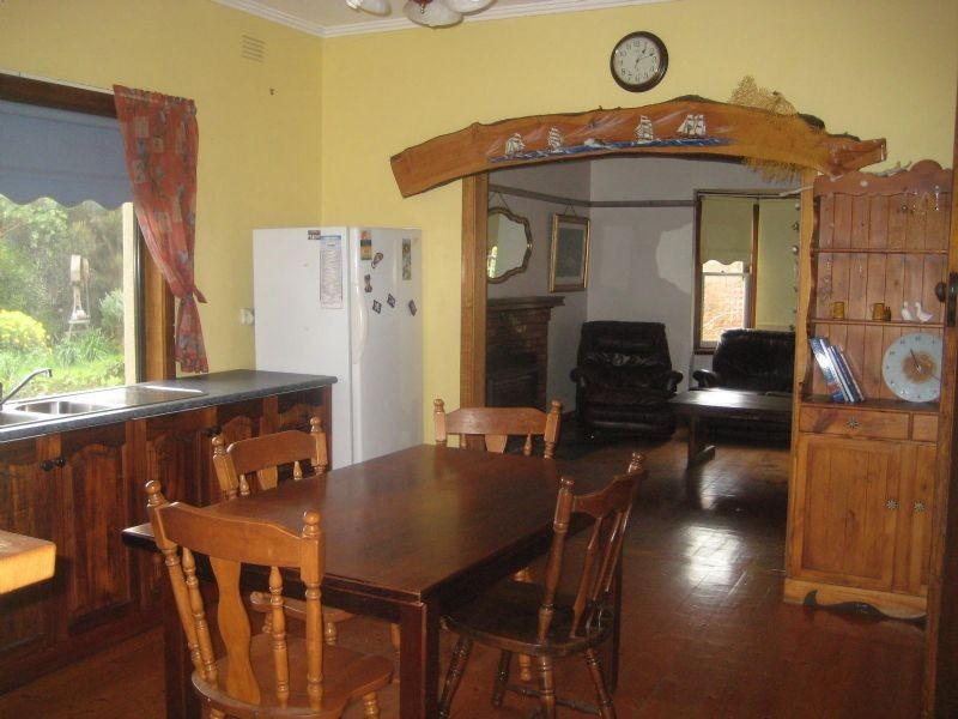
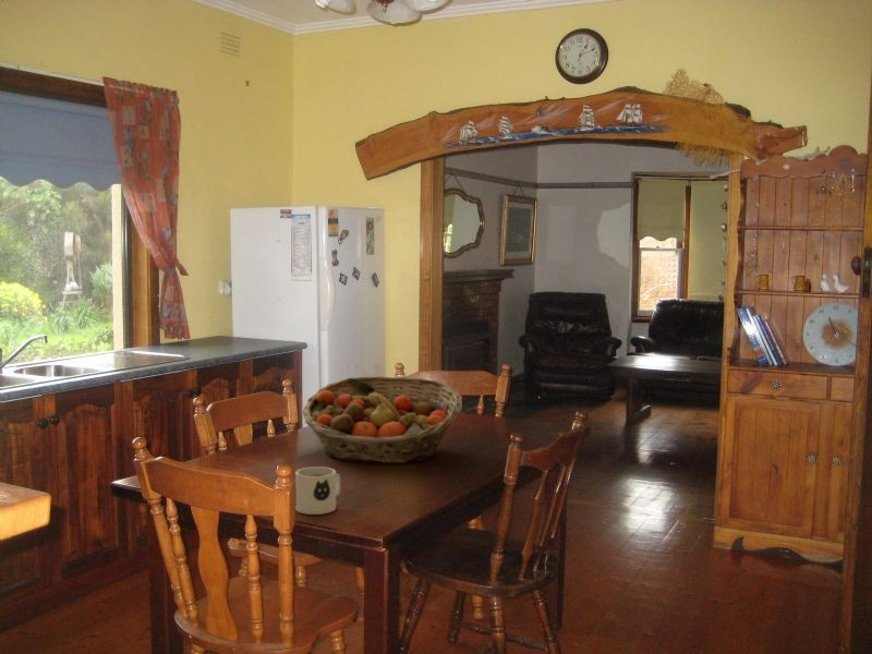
+ fruit basket (382, 417)
+ mug (317, 488)
